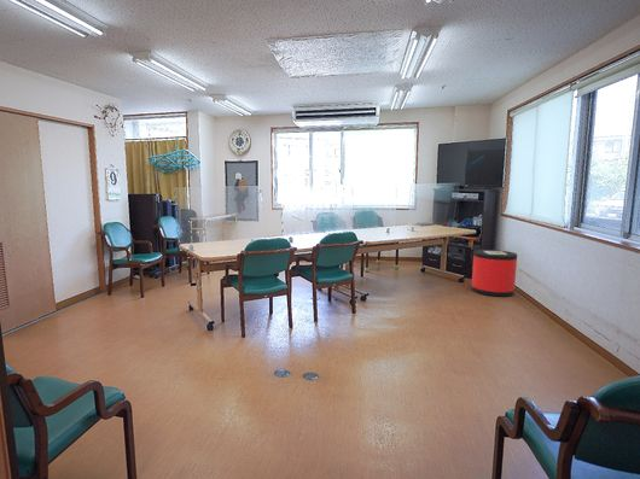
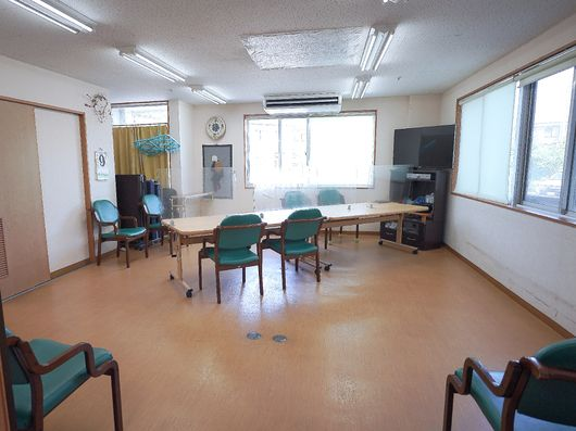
- trash can (493, 271)
